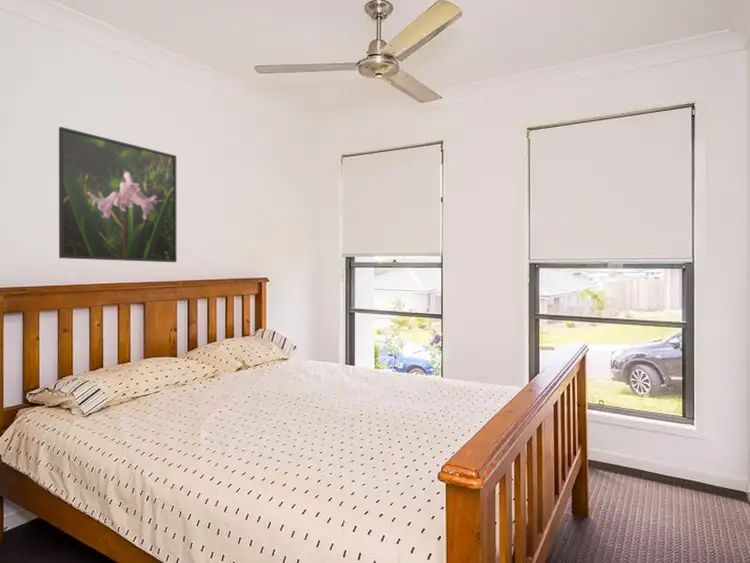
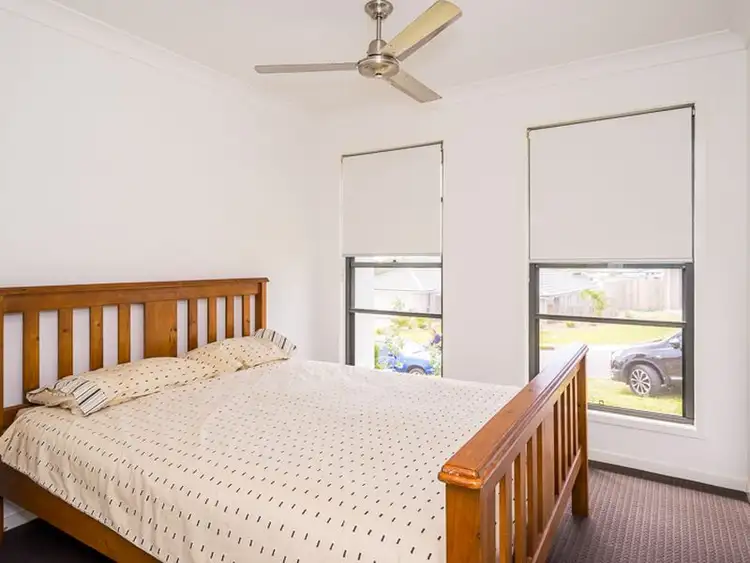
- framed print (123, 201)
